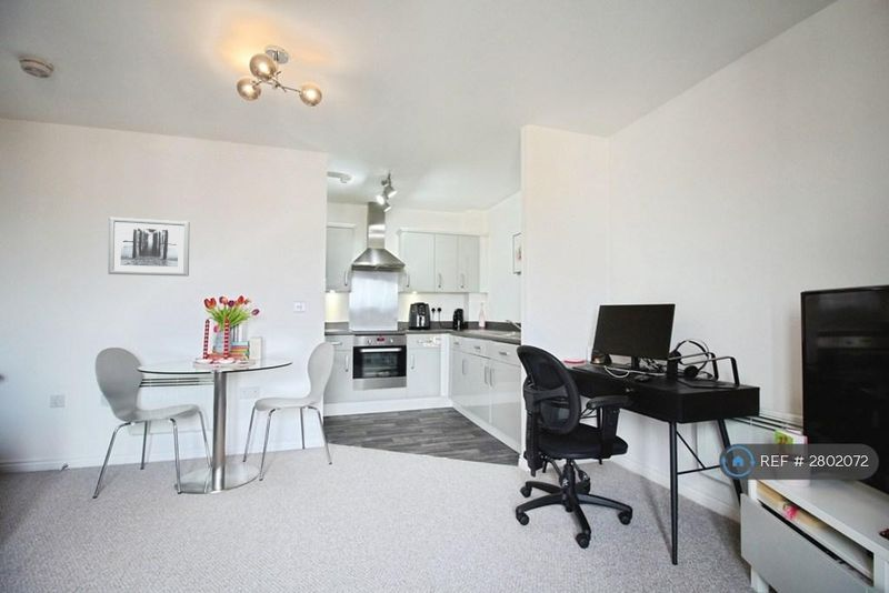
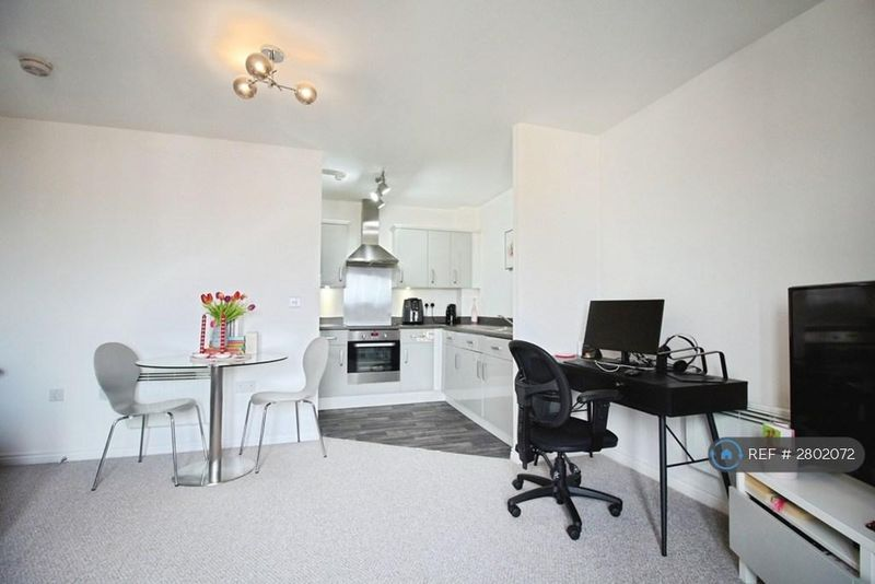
- wall art (150, 247)
